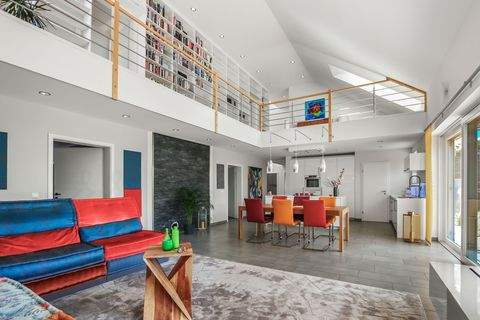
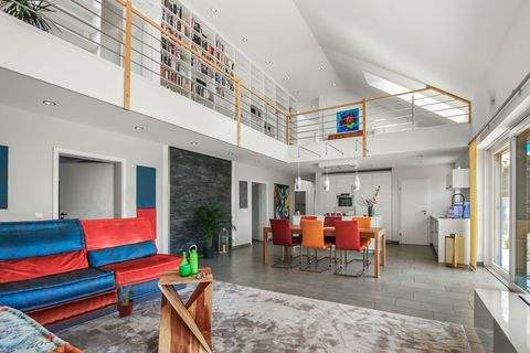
+ potted plant (124, 296)
